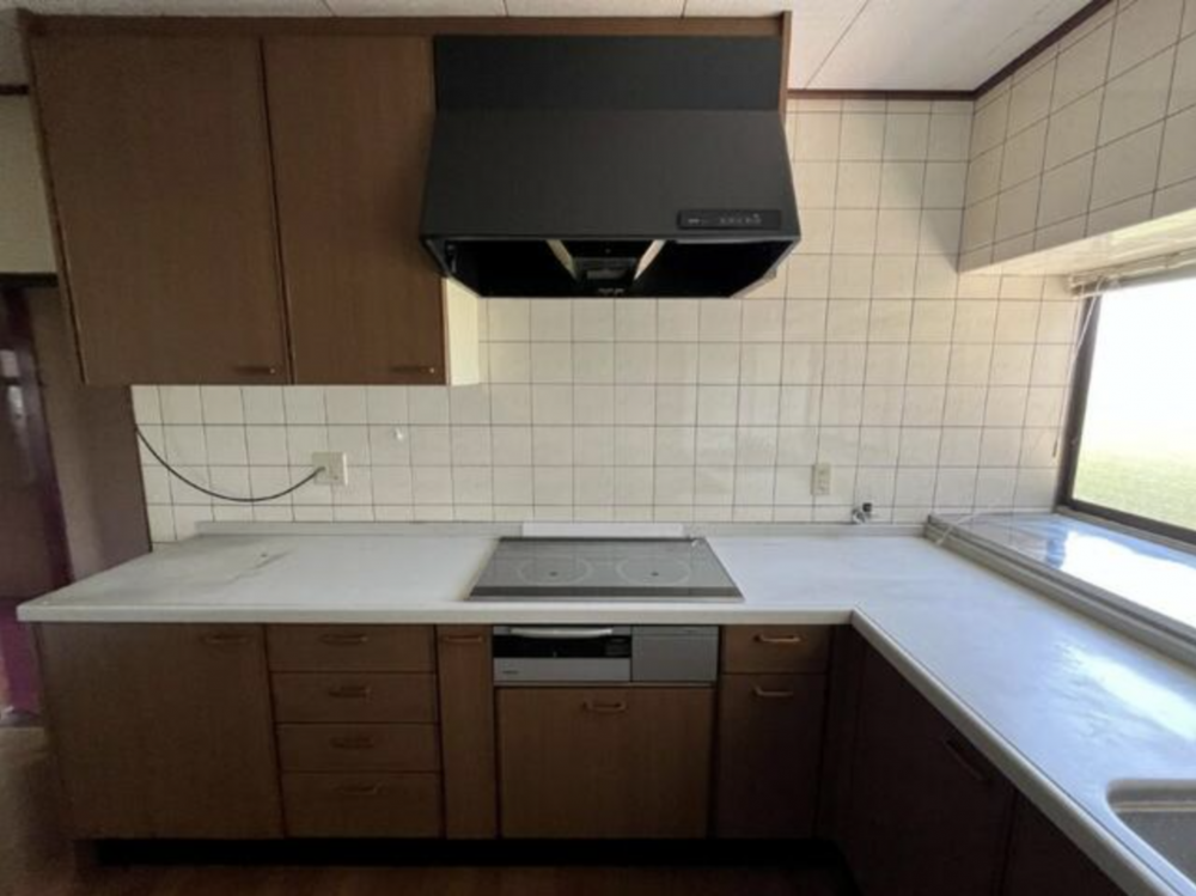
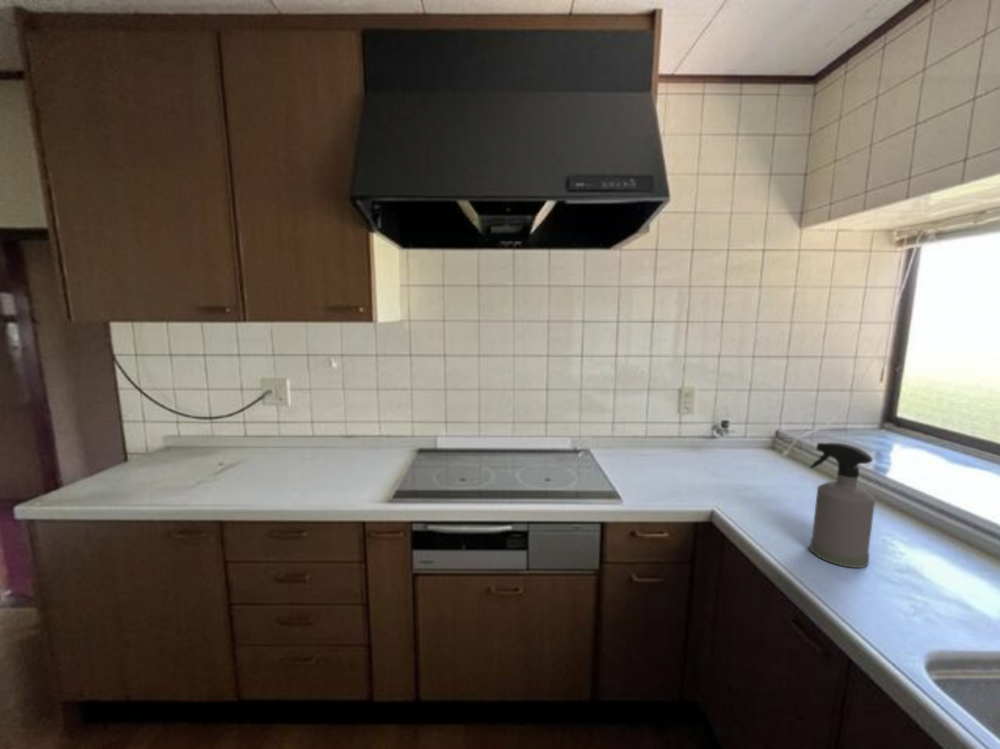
+ spray bottle (839, 500)
